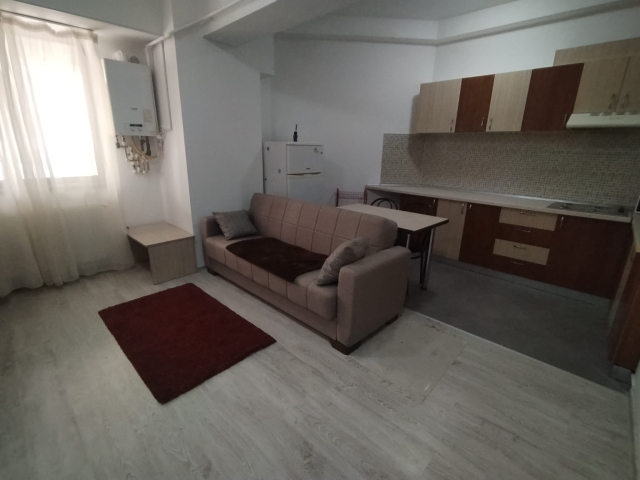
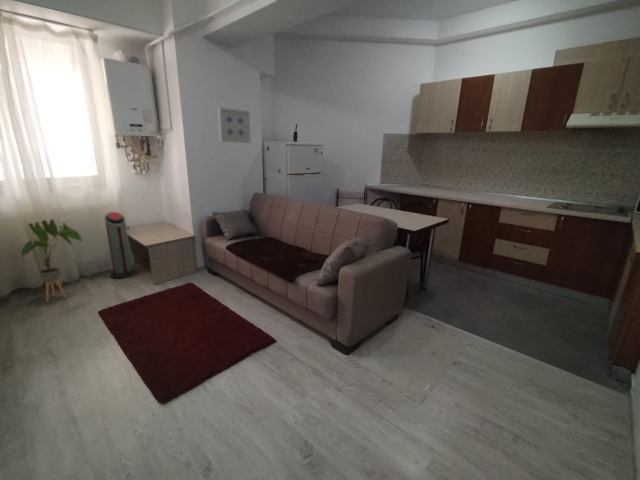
+ air purifier (118, 244)
+ house plant (49, 259)
+ wall art (235, 126)
